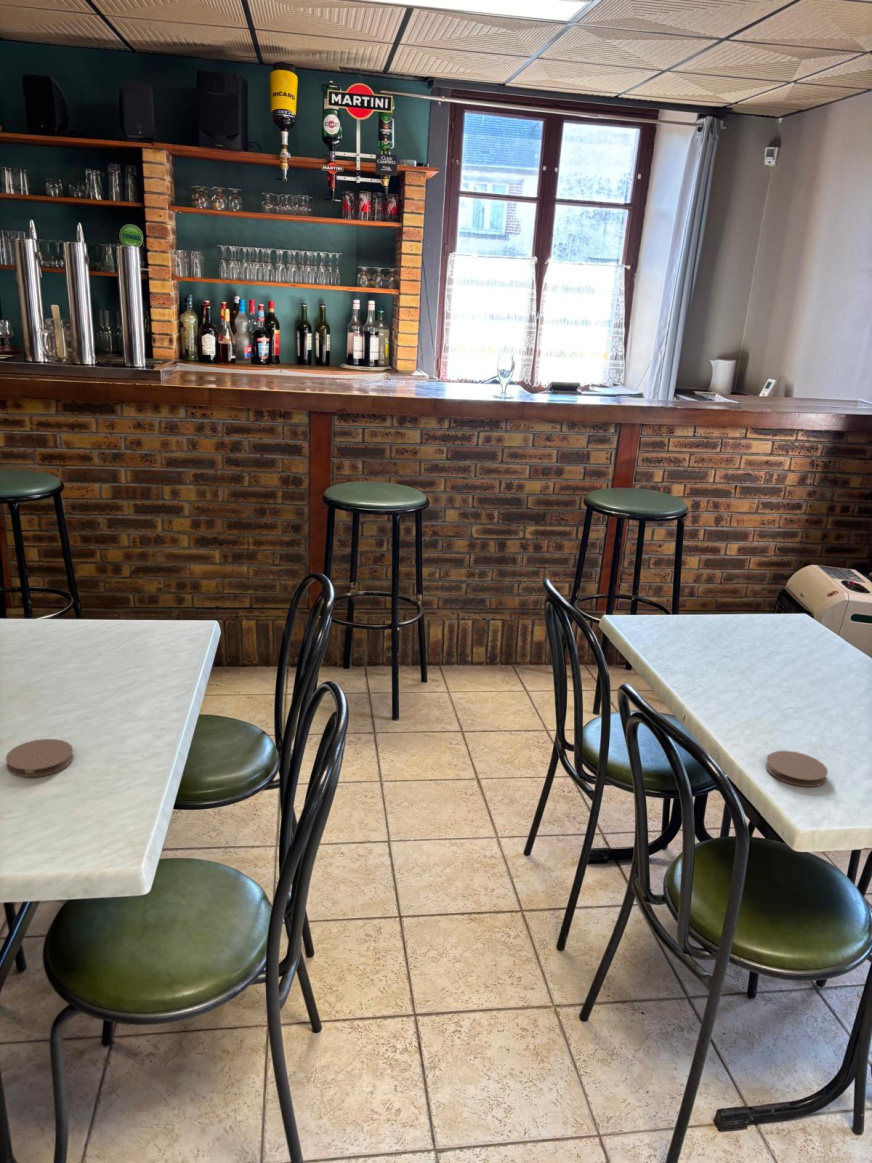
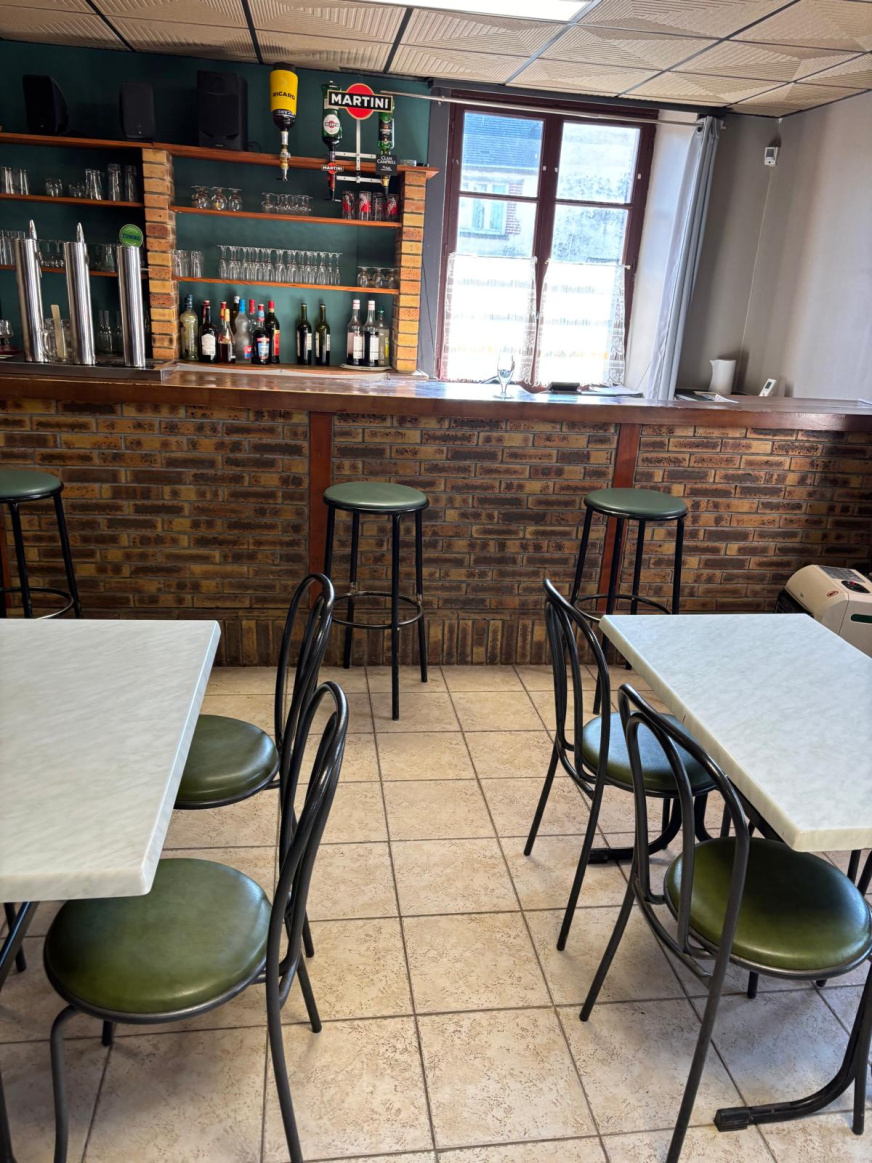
- coaster (40, 757)
- coaster (796, 768)
